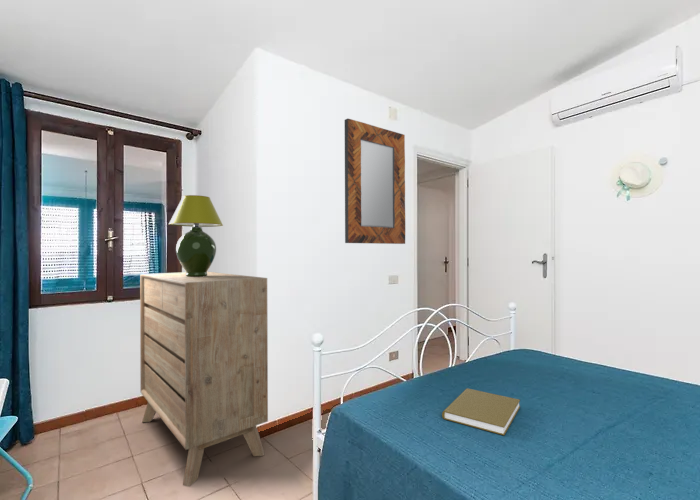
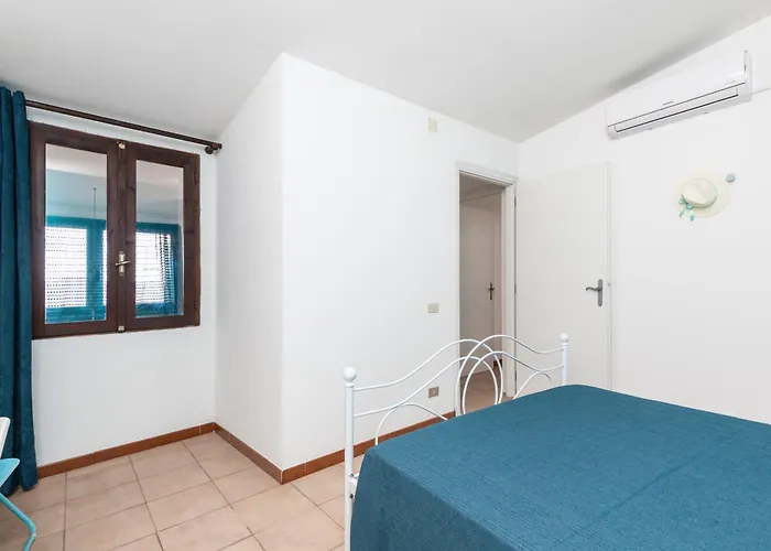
- home mirror (376, 185)
- table lamp (196, 236)
- dresser (197, 355)
- book (482, 408)
